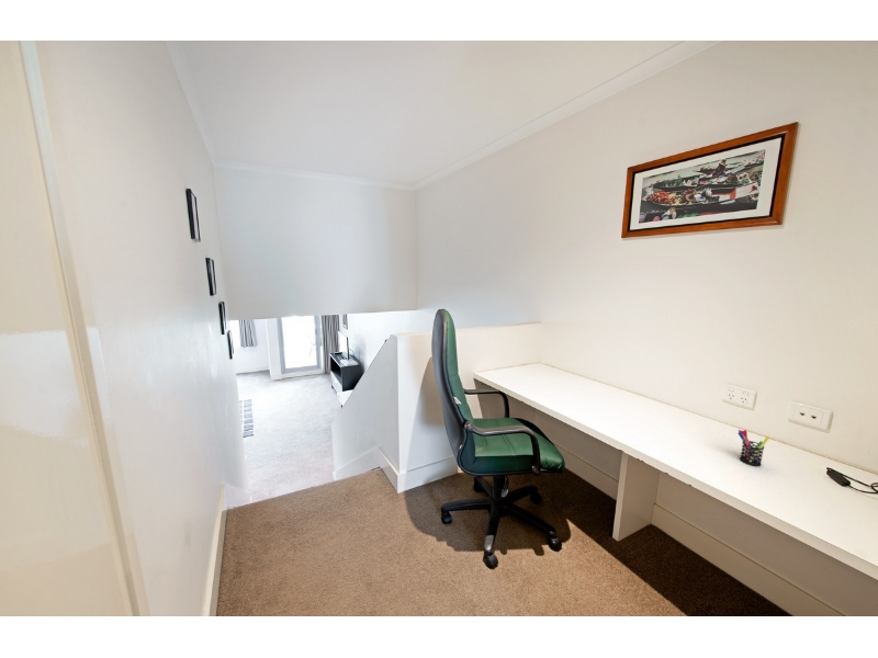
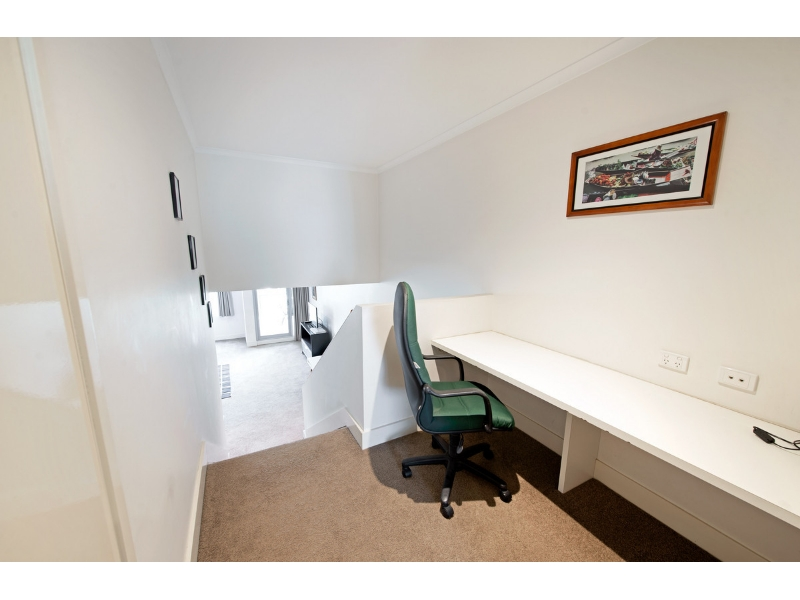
- pen holder (752, 447)
